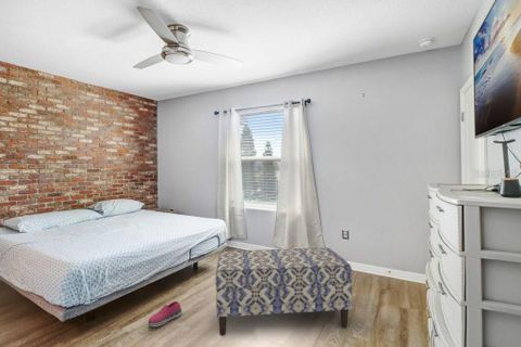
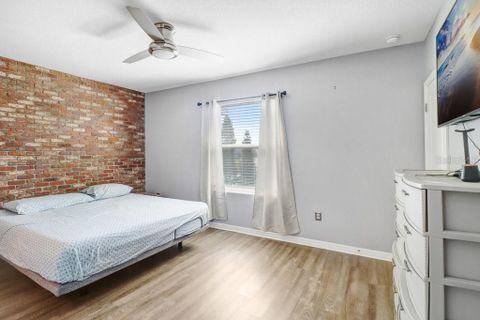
- shoe (165, 312)
- bench (280, 286)
